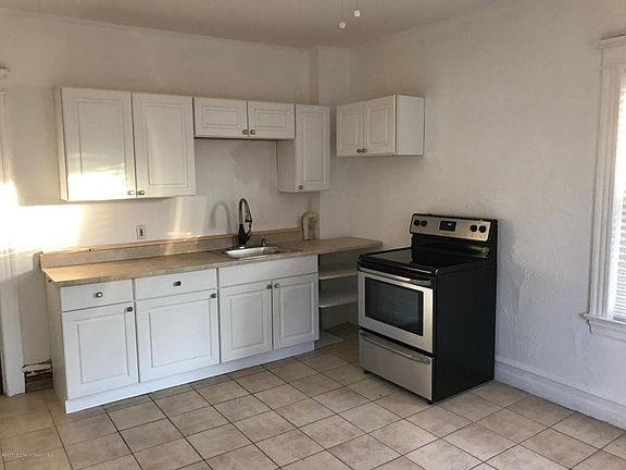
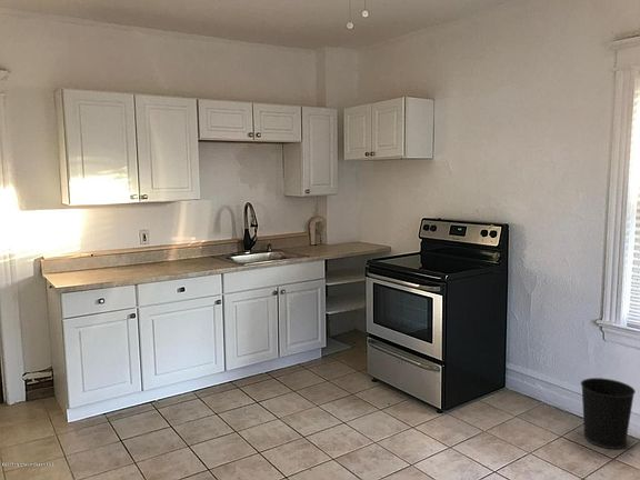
+ wastebasket (606, 413)
